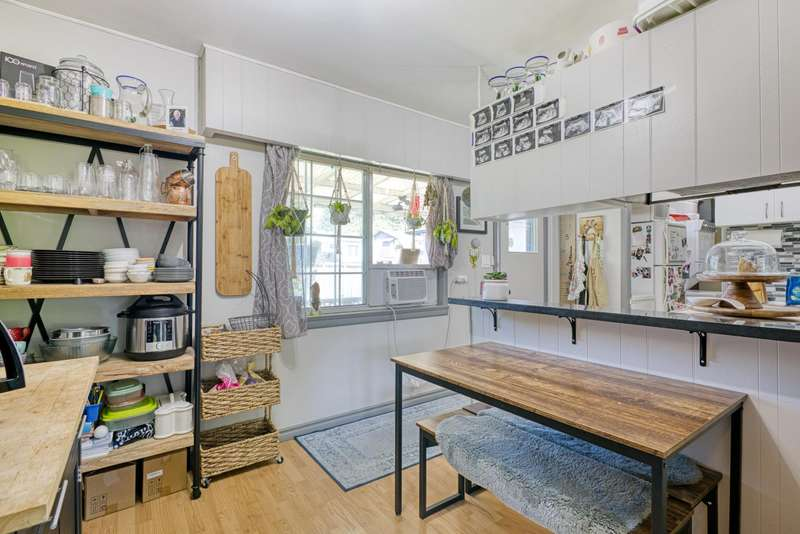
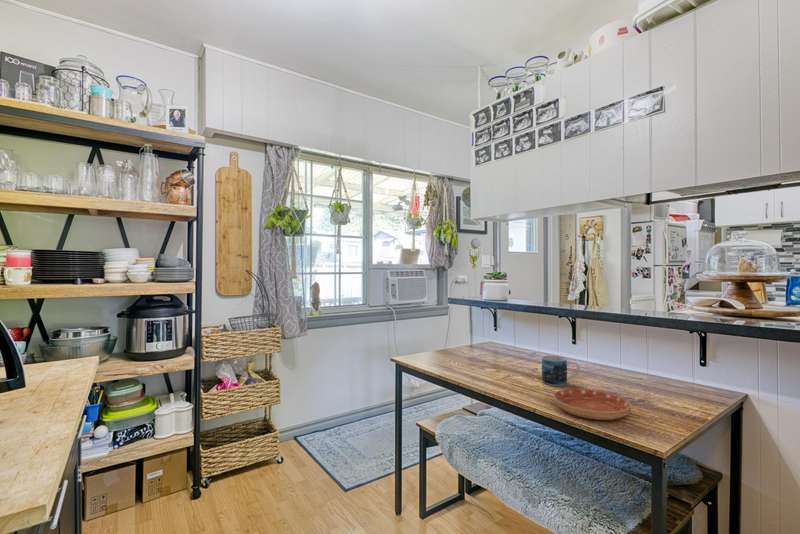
+ saucer (590, 404)
+ mug (560, 371)
